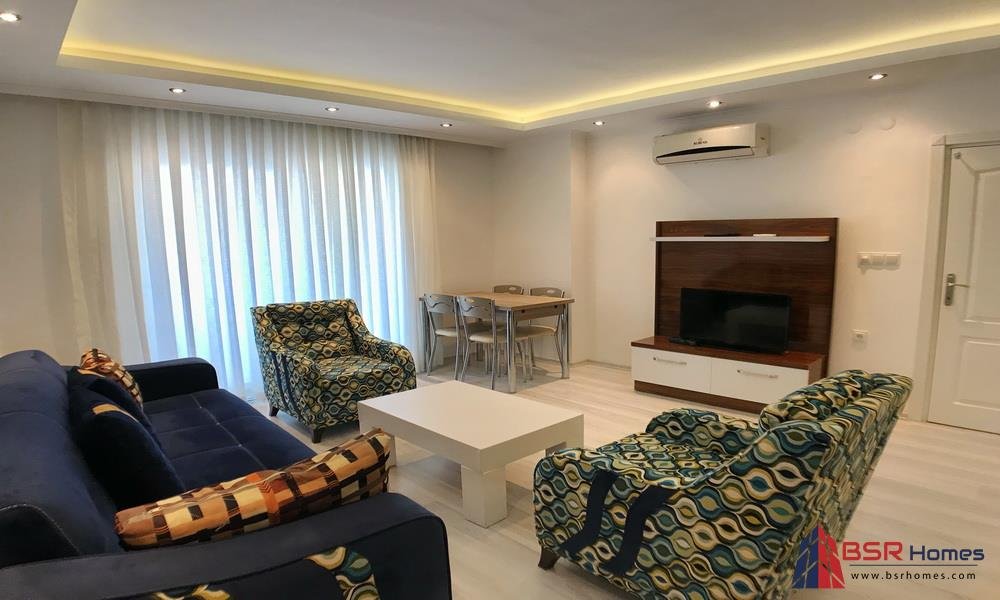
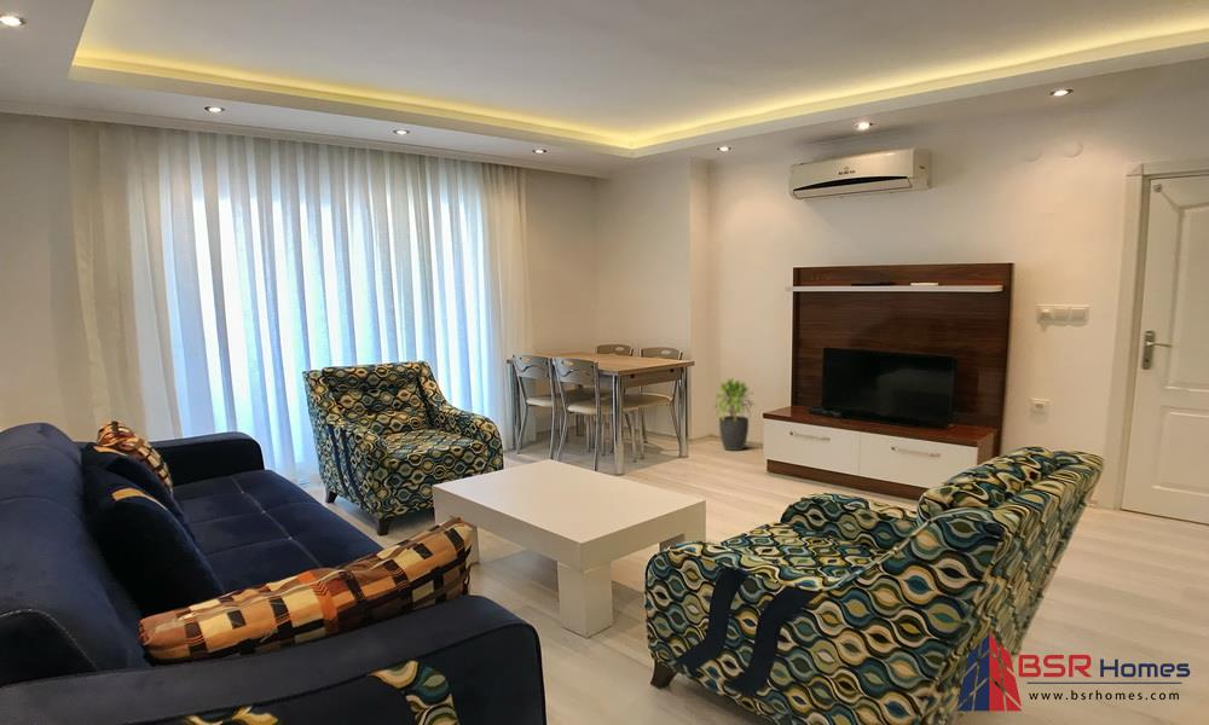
+ potted plant (731, 412)
